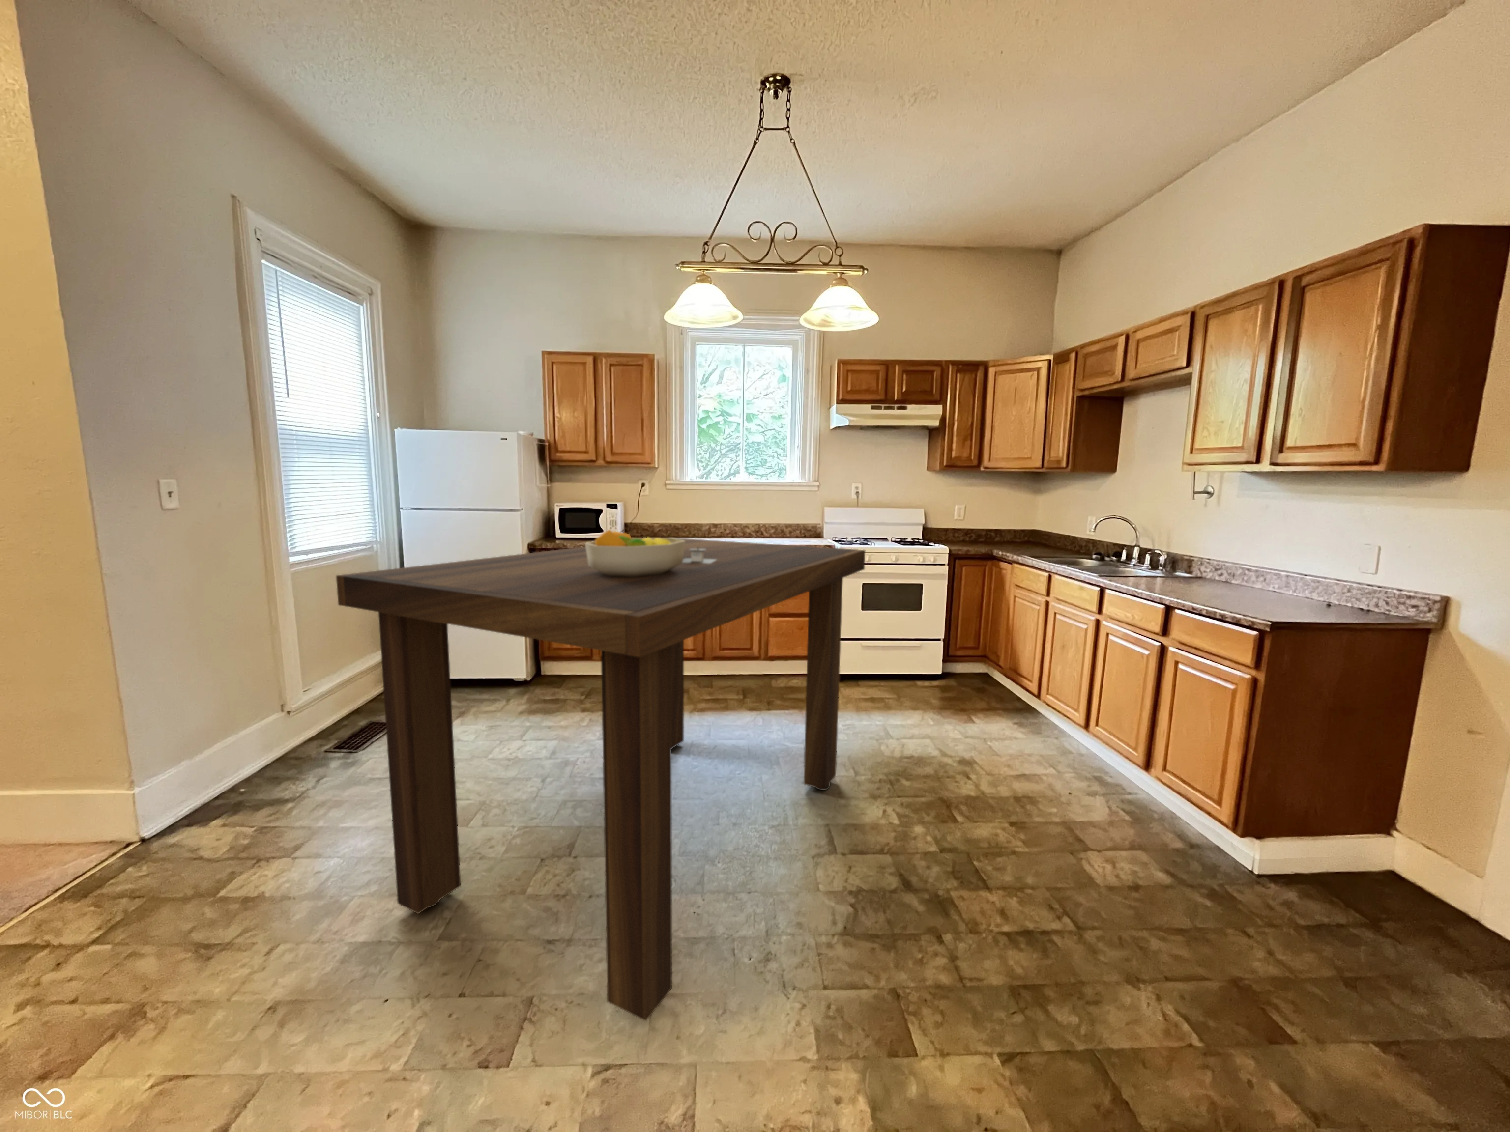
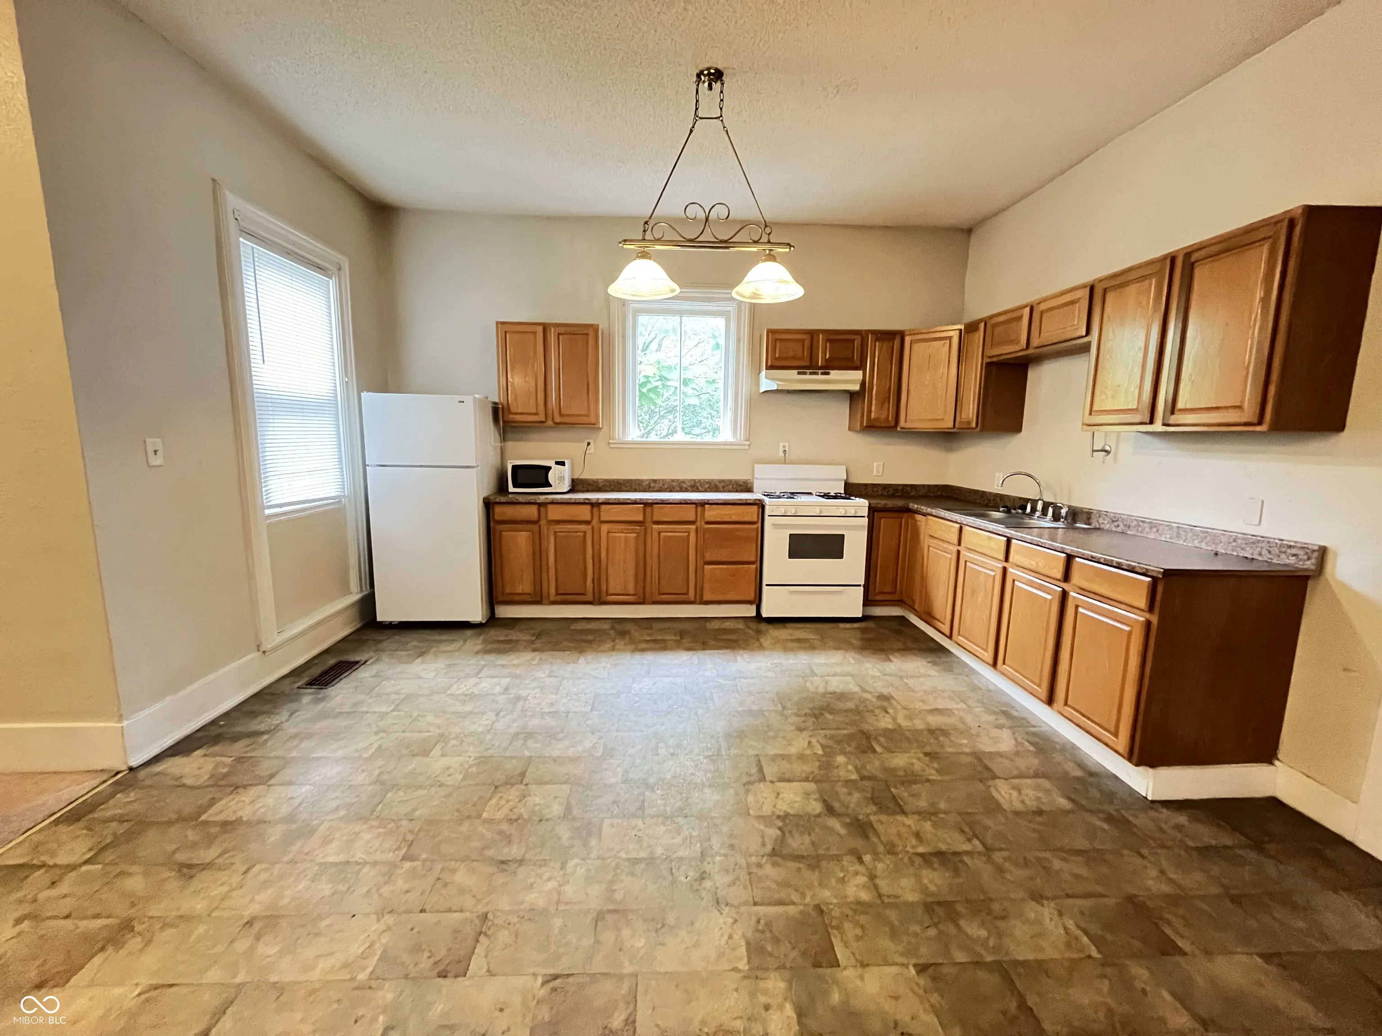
- dining table (658, 702)
- architectural model (698, 553)
- fruit bowl (636, 549)
